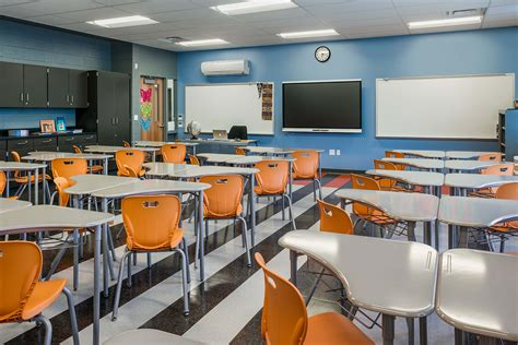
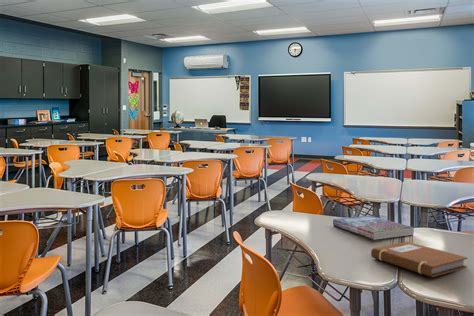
+ notebook (415, 257)
+ book (371, 226)
